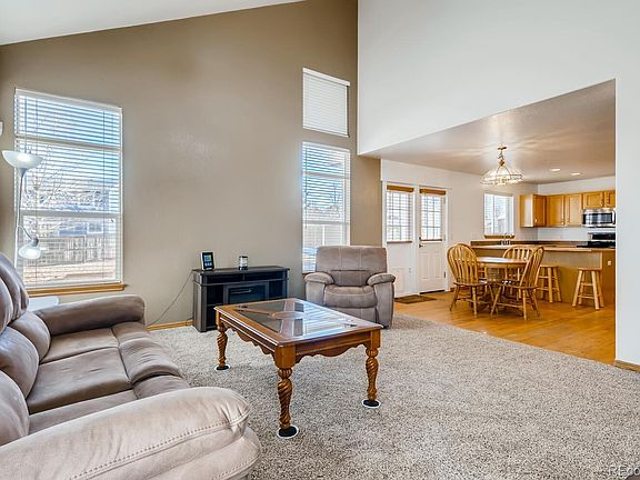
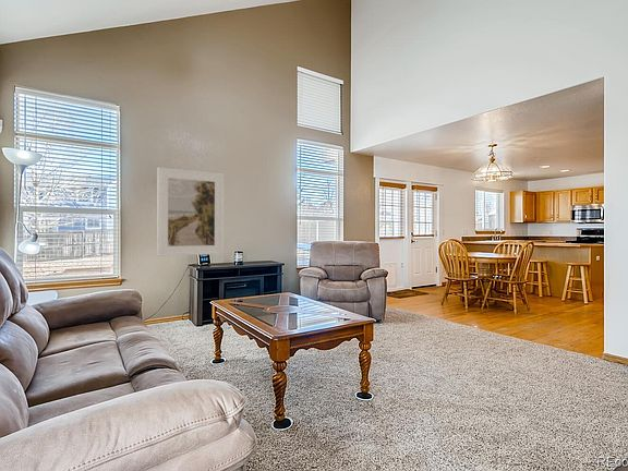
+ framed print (192, 213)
